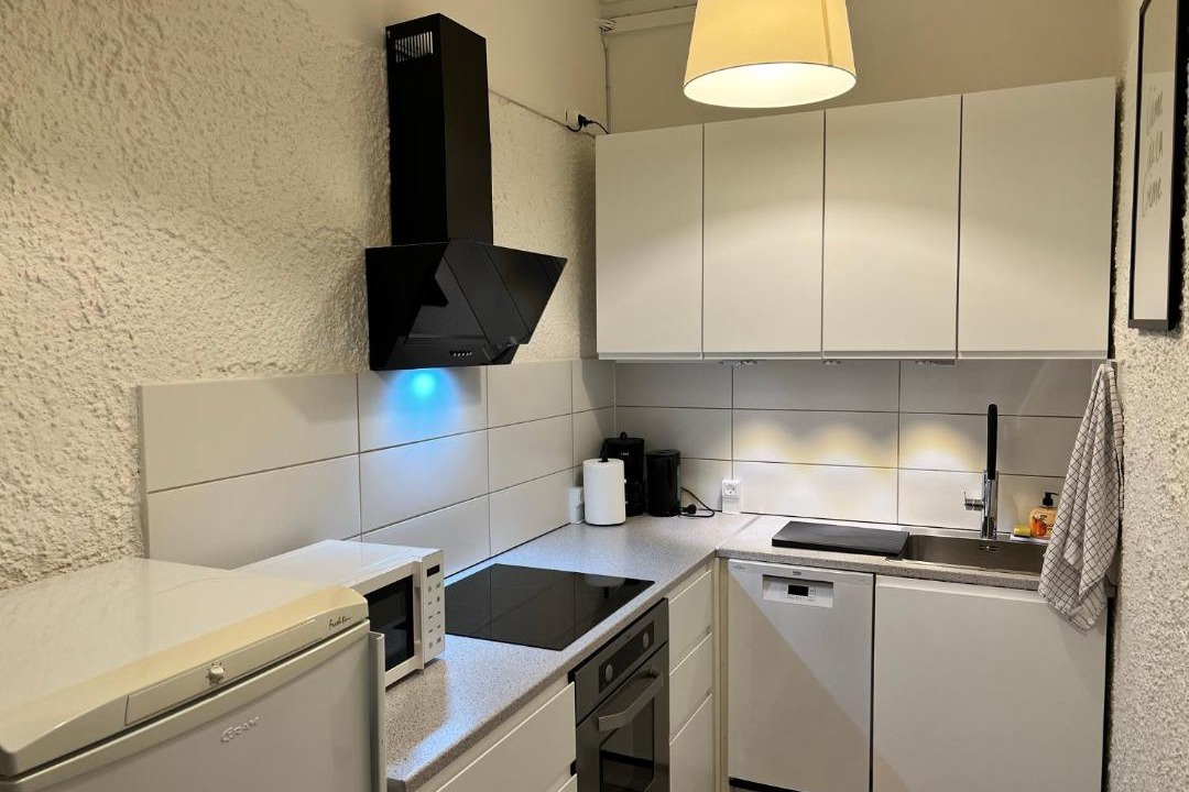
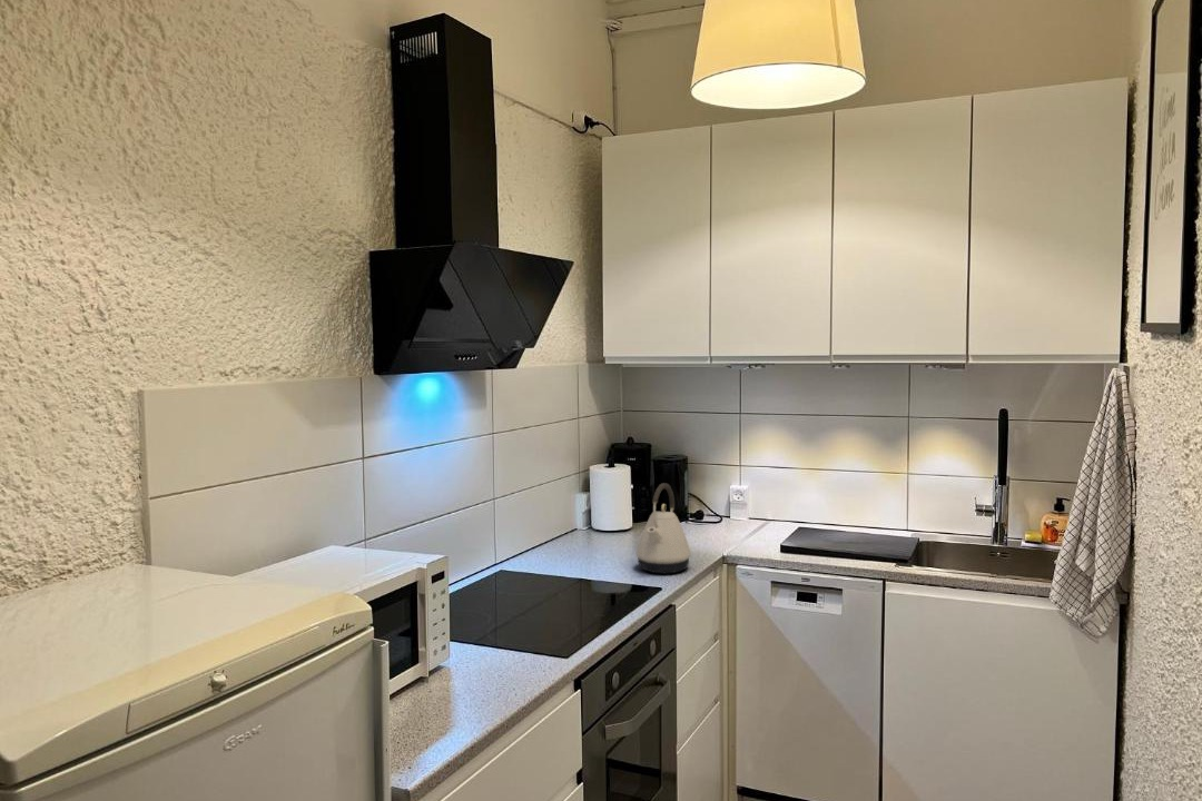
+ kettle (662, 526)
